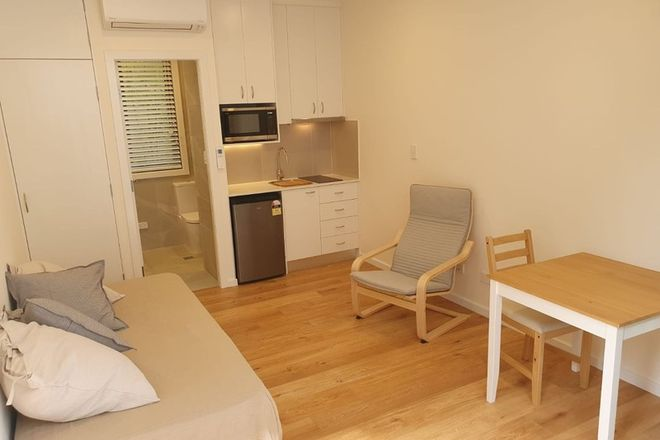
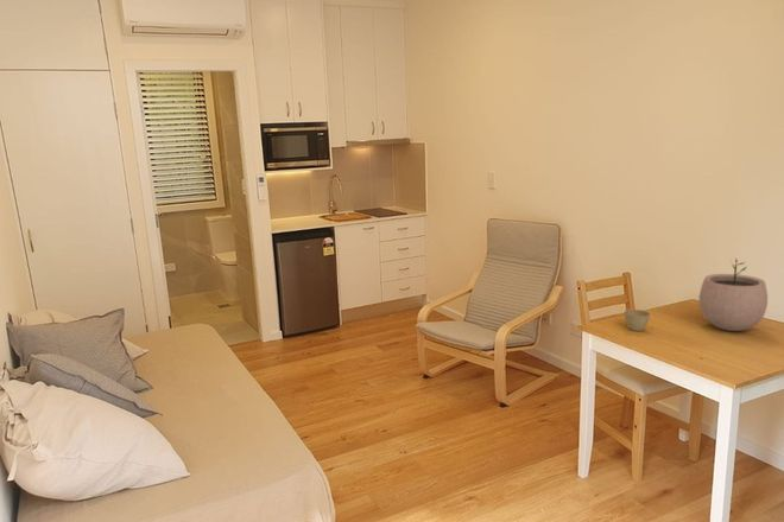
+ flower pot (636, 320)
+ plant pot (733, 293)
